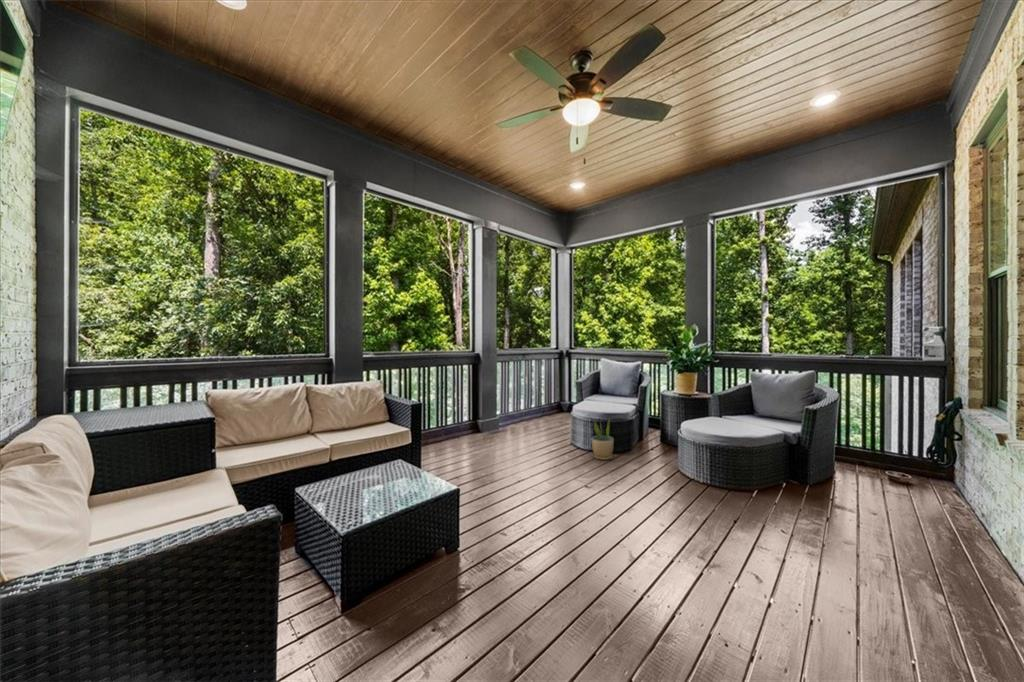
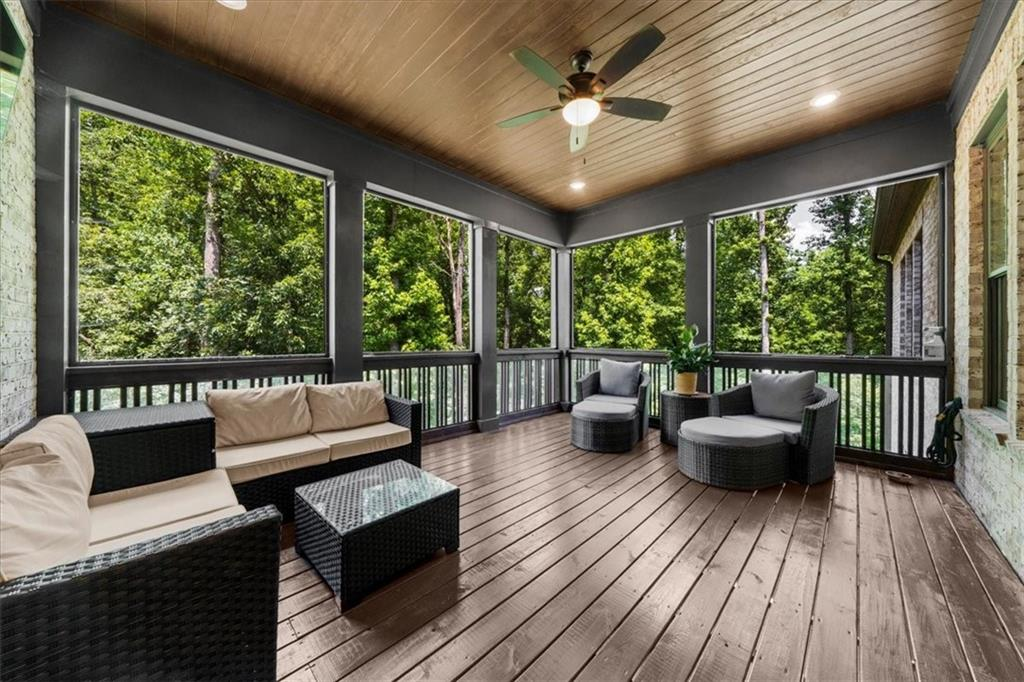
- potted plant (602, 437)
